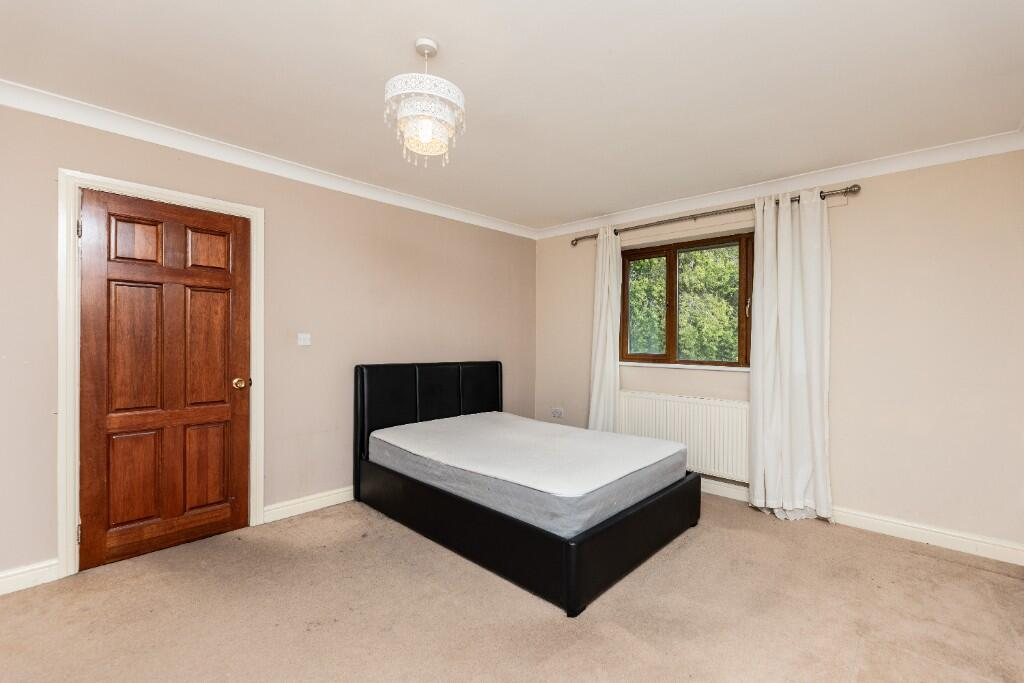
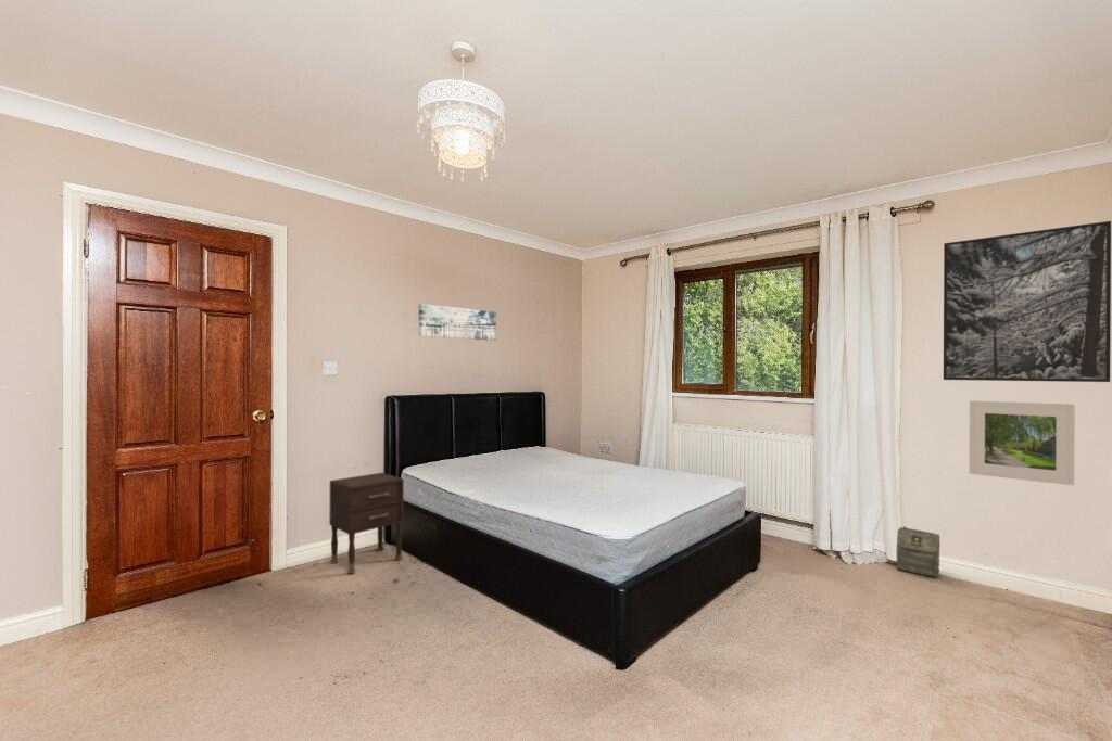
+ nightstand (367, 520)
+ wall art (459, 323)
+ bag (918, 550)
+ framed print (1019, 440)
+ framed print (1020, 307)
